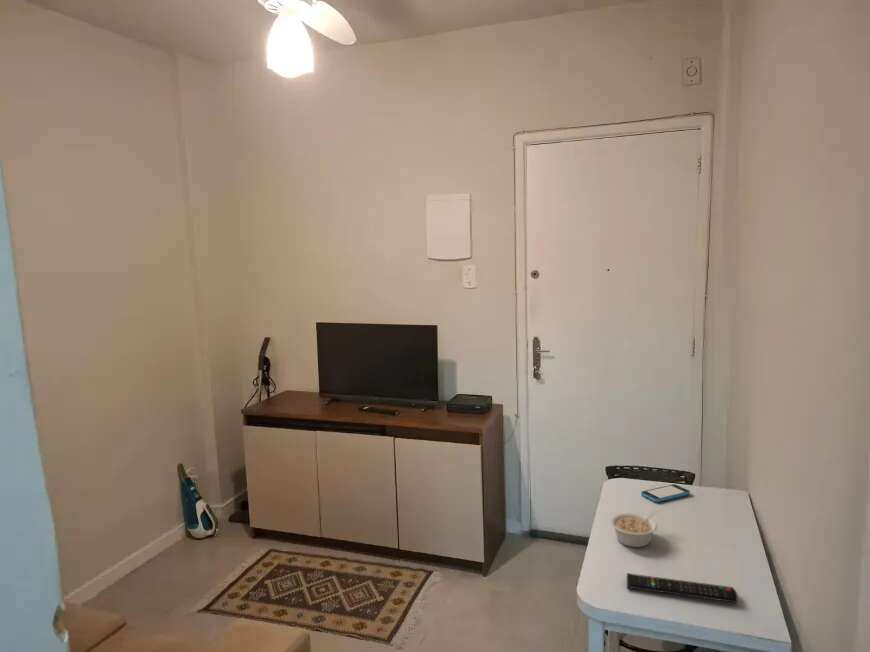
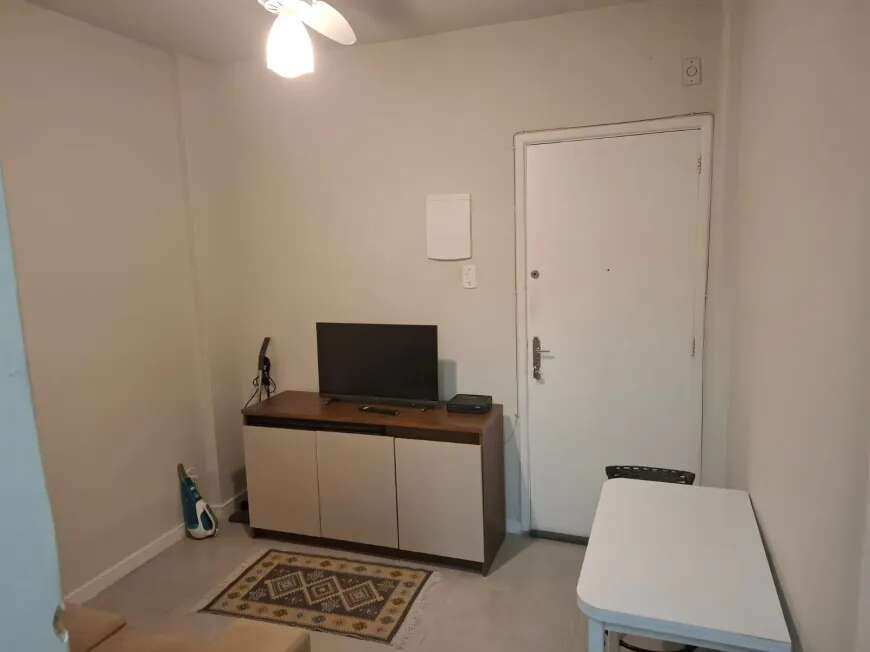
- remote control (680, 588)
- smartphone (665, 493)
- legume (633, 528)
